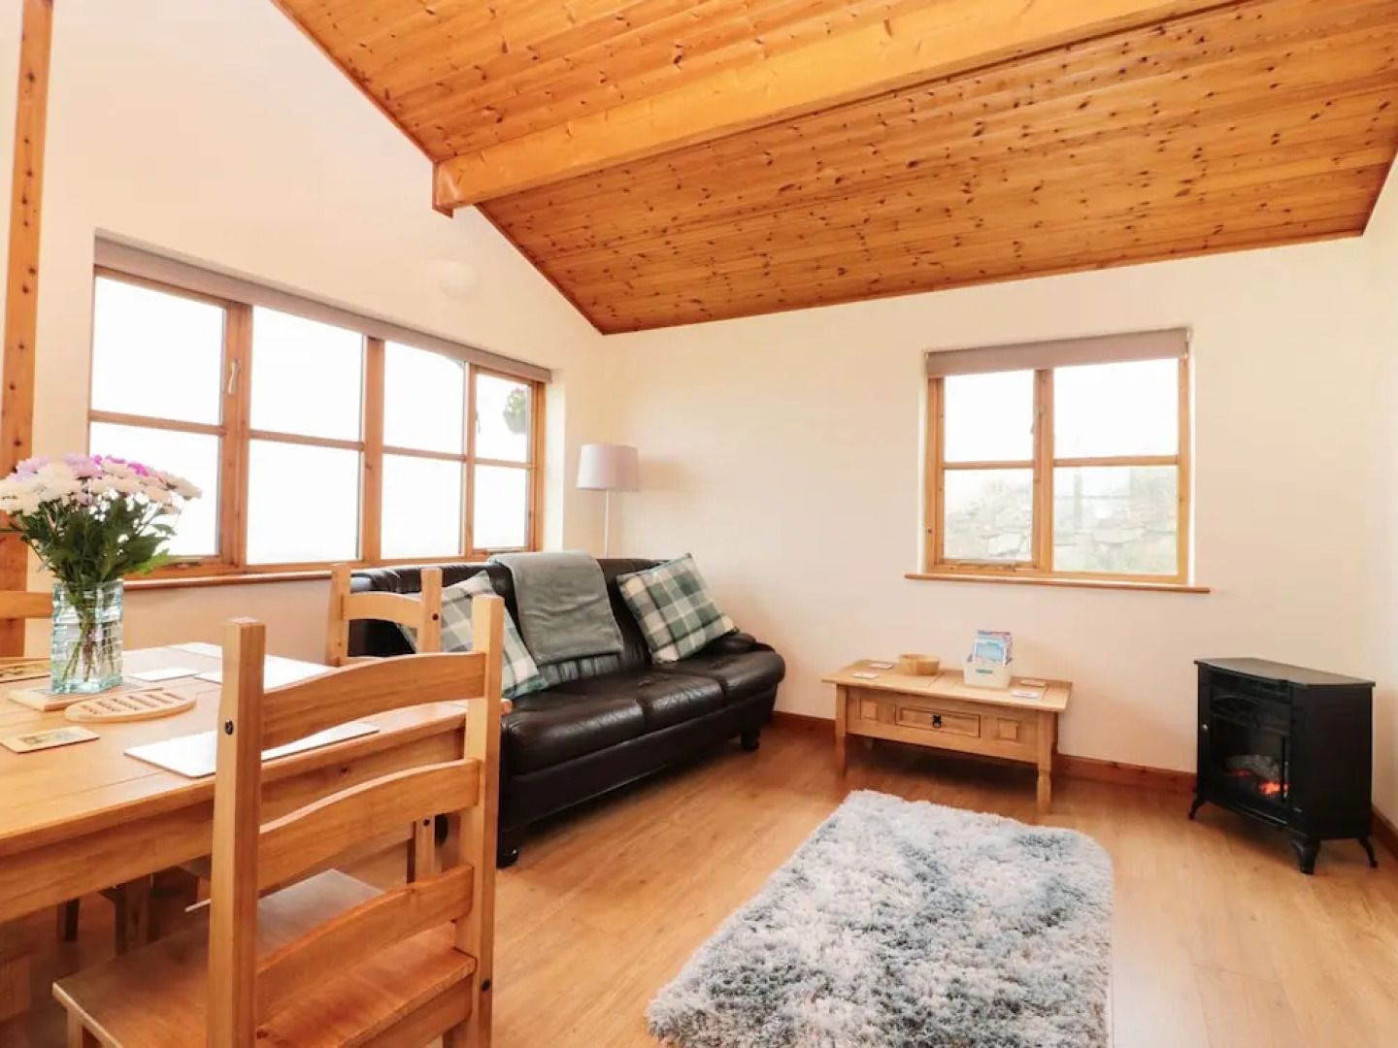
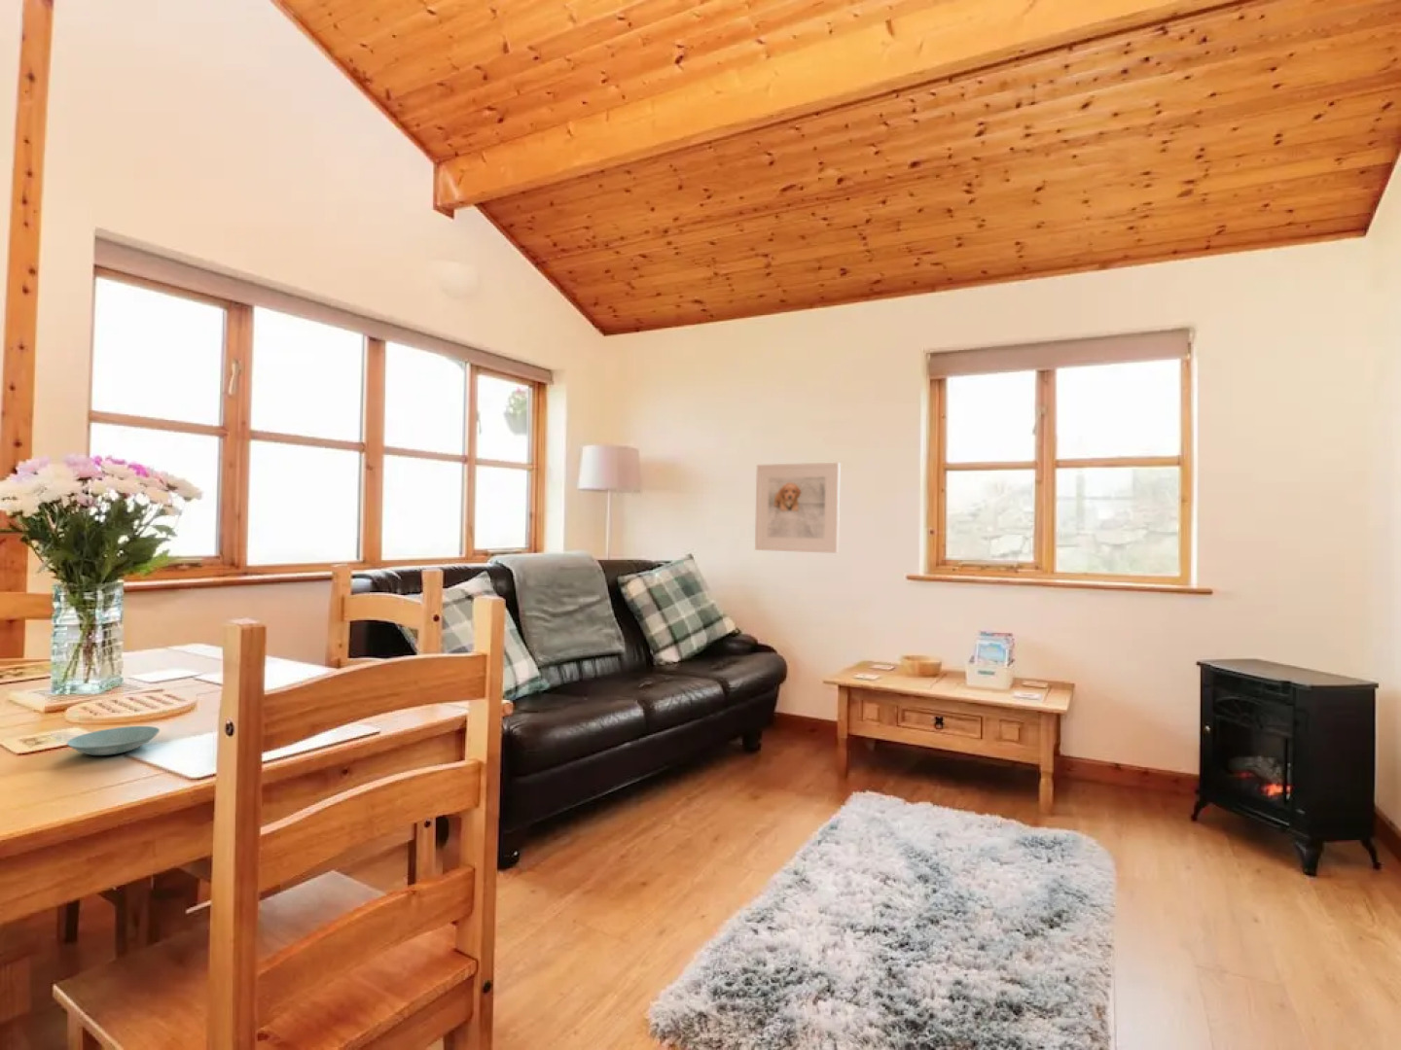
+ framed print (795, 507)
+ saucer (114, 742)
